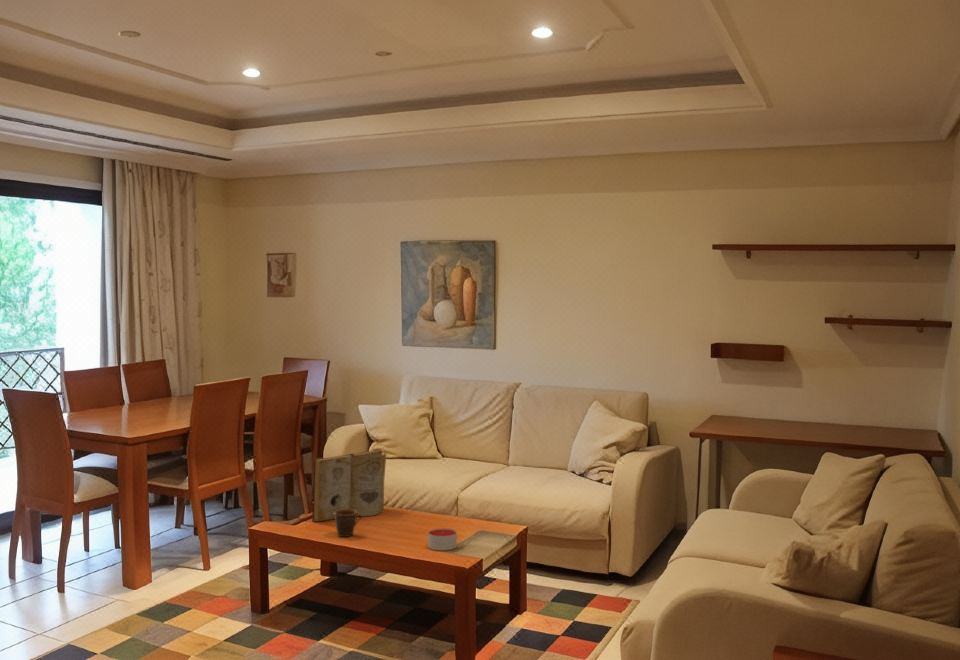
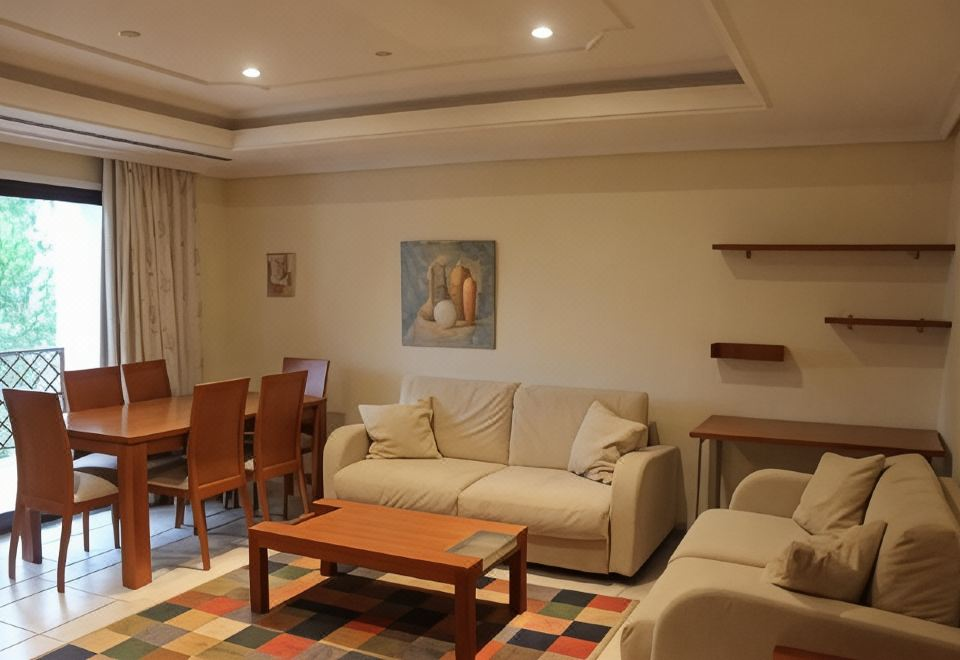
- candle (442, 538)
- mug (347, 523)
- book (354, 485)
